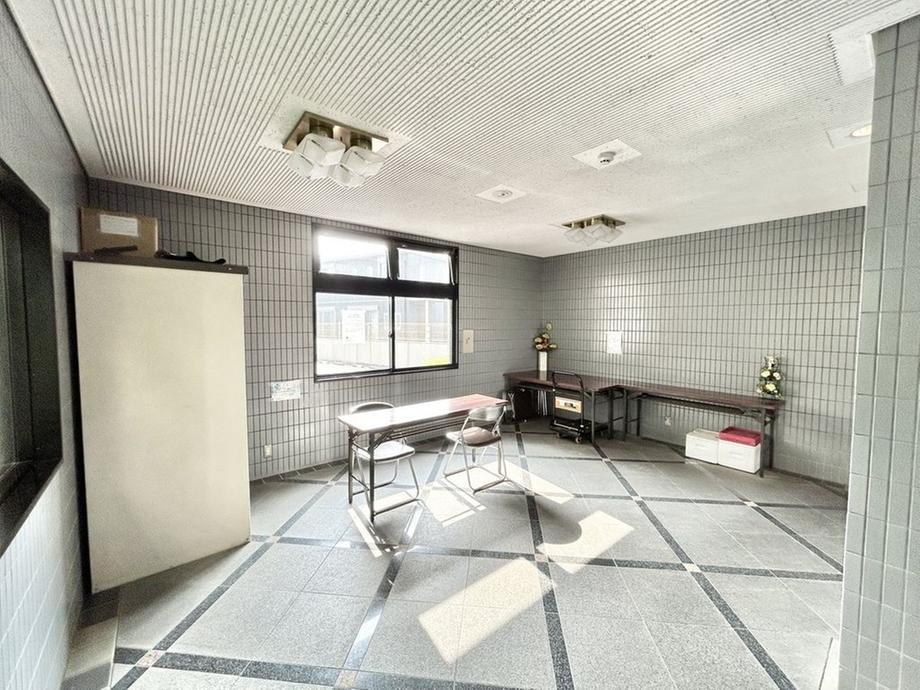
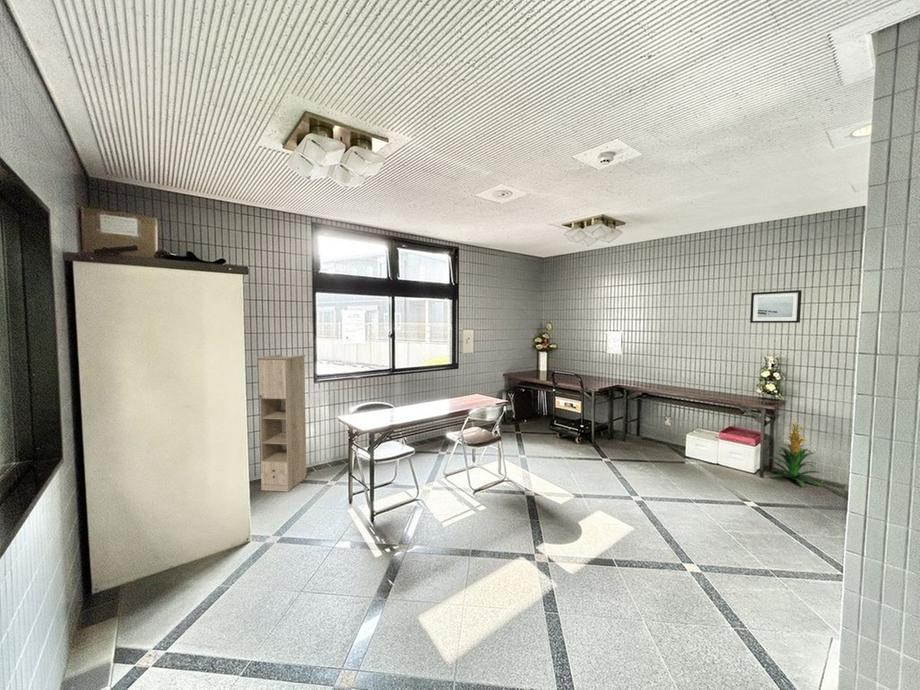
+ indoor plant (795, 449)
+ wall art (774, 307)
+ storage cabinet (283, 420)
